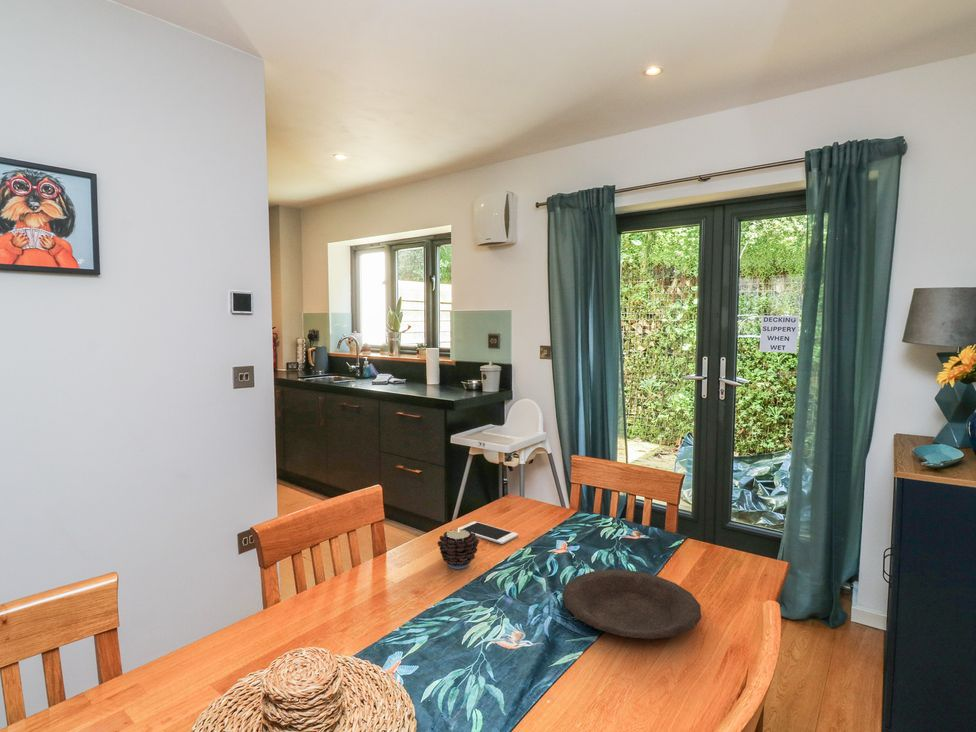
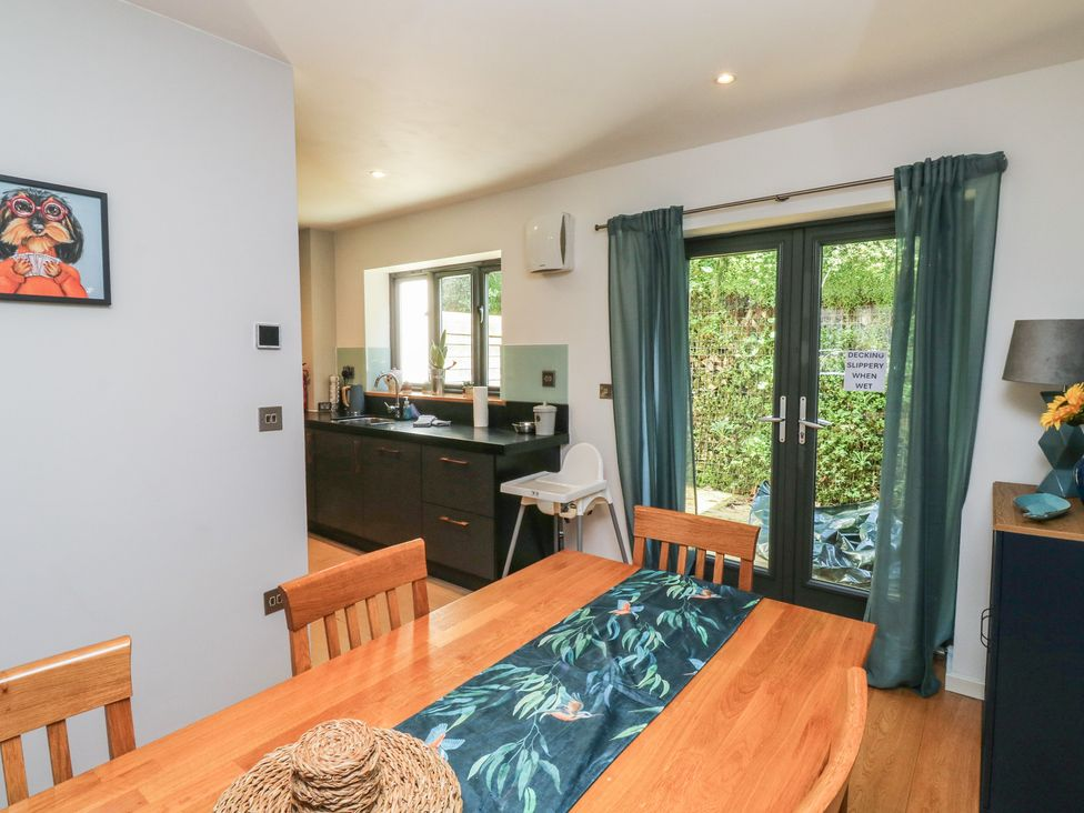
- cell phone (487, 532)
- candle (458, 545)
- plate (629, 605)
